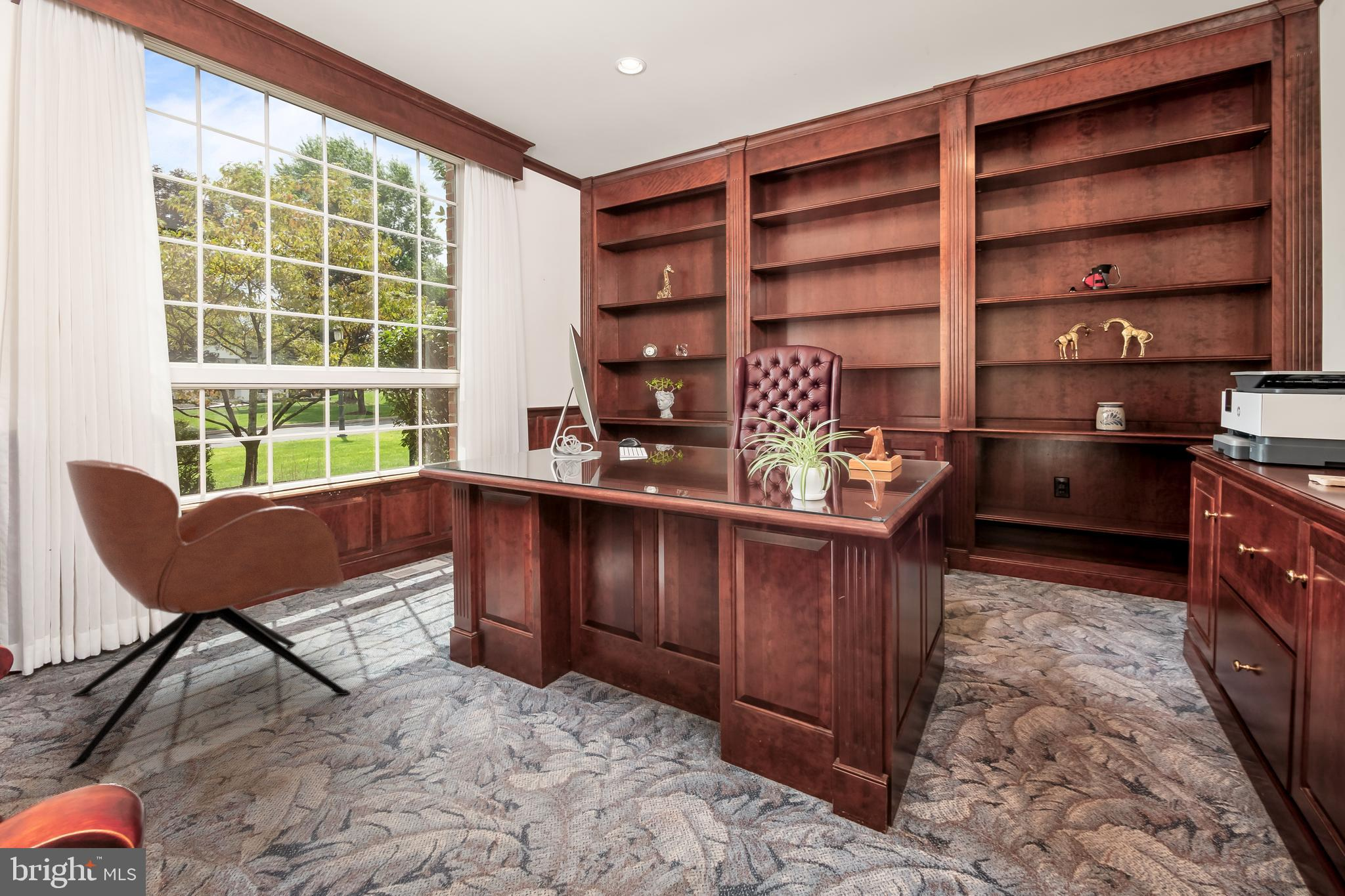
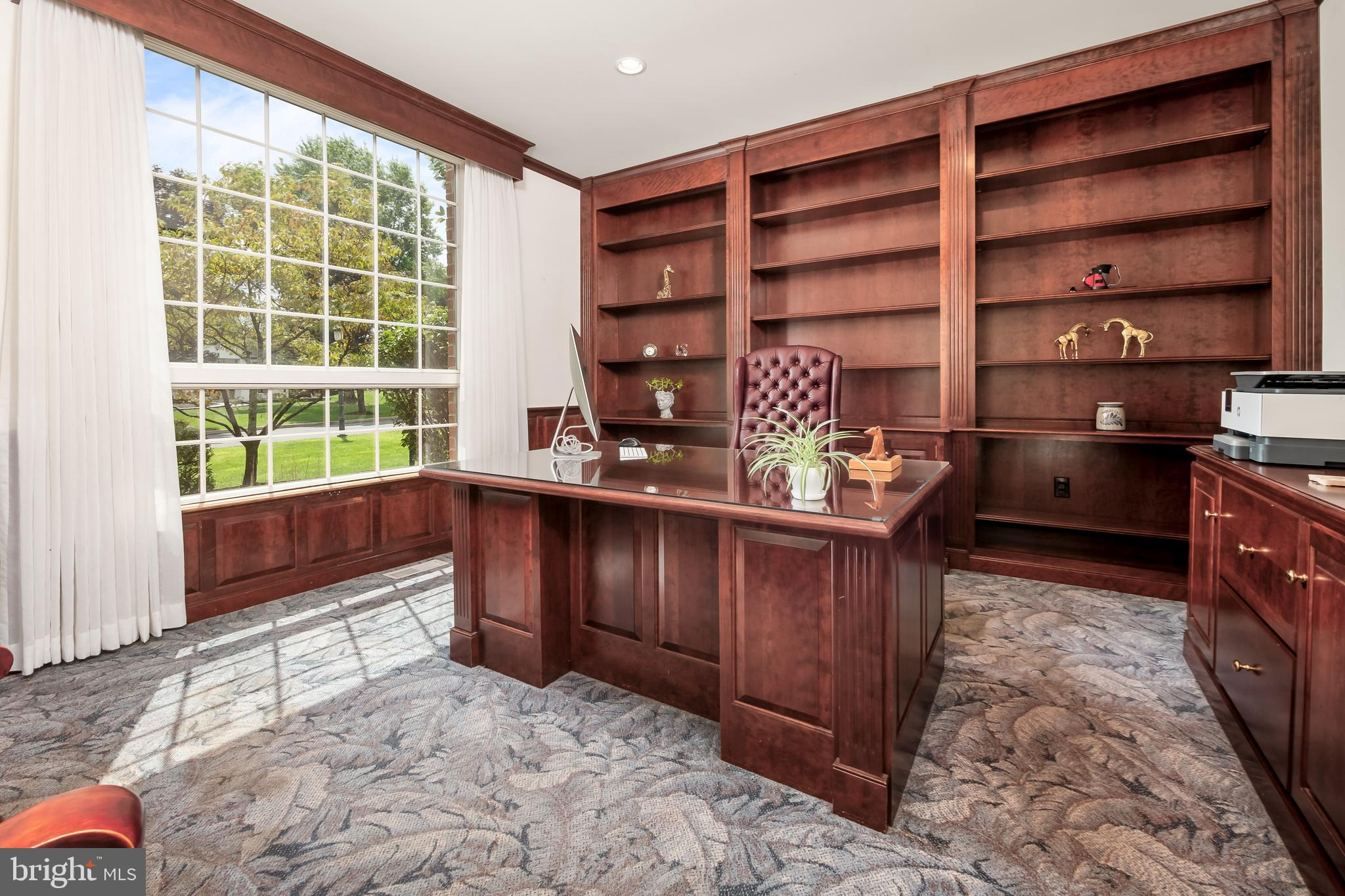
- armchair (213, 575)
